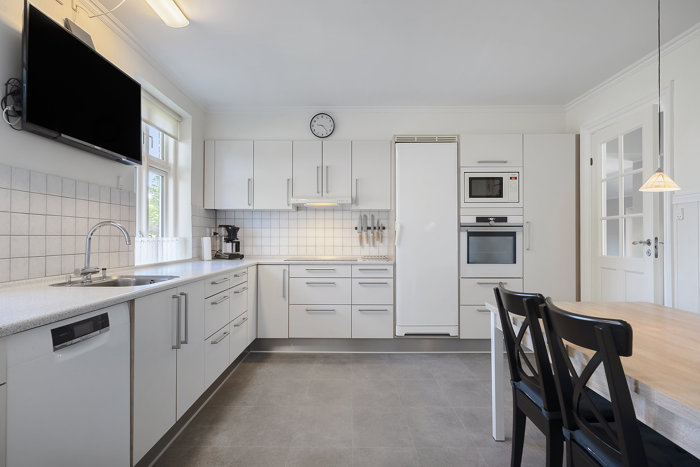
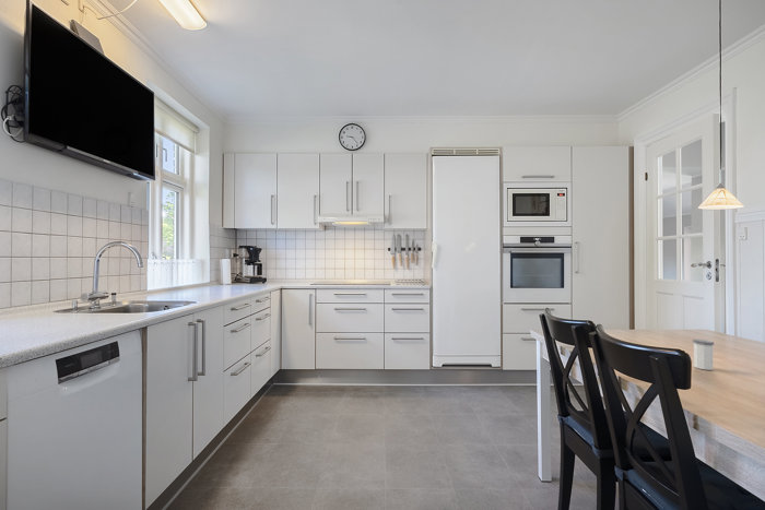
+ salt shaker (703, 354)
